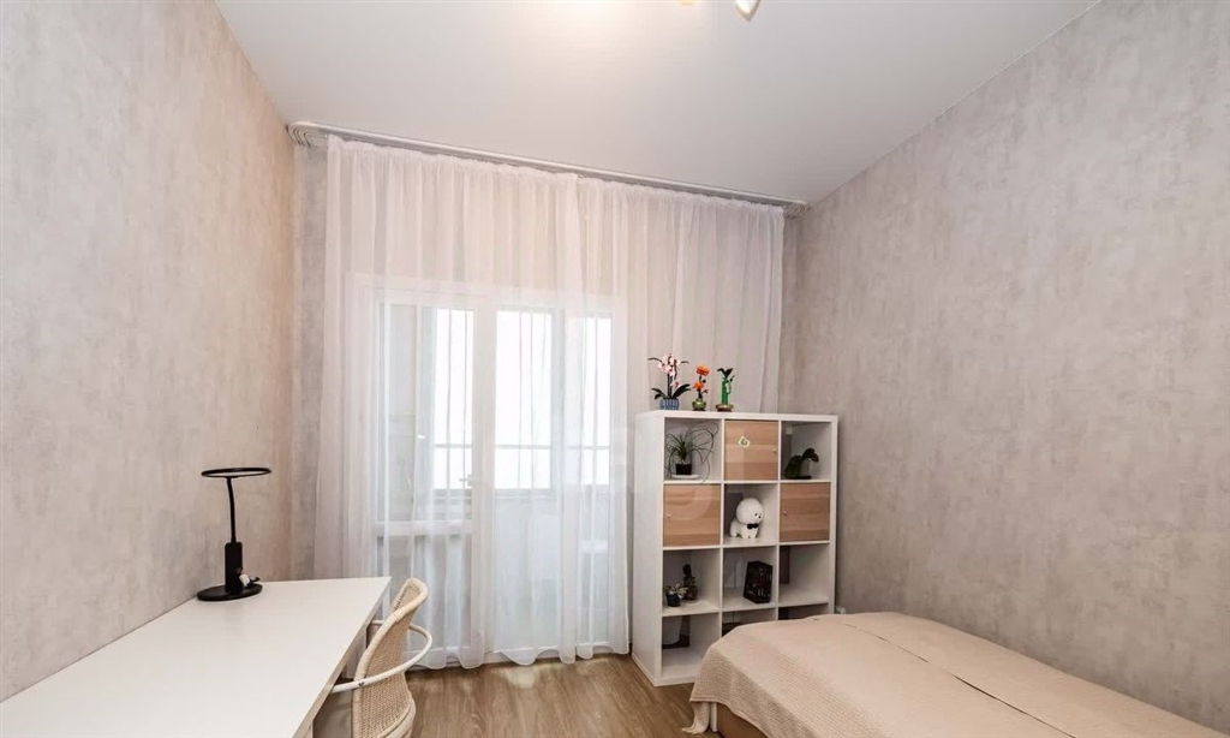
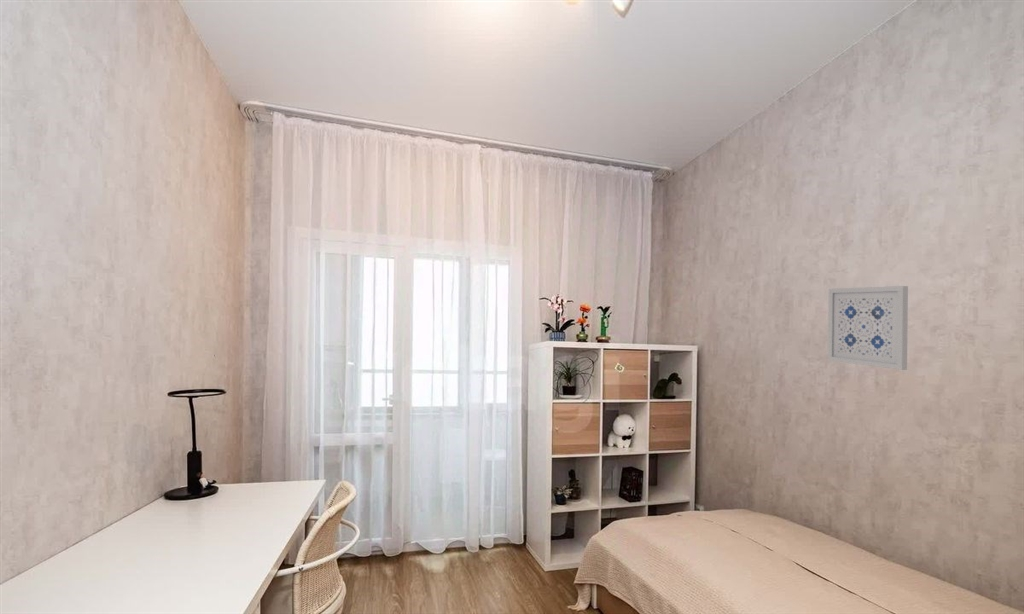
+ wall art (864, 326)
